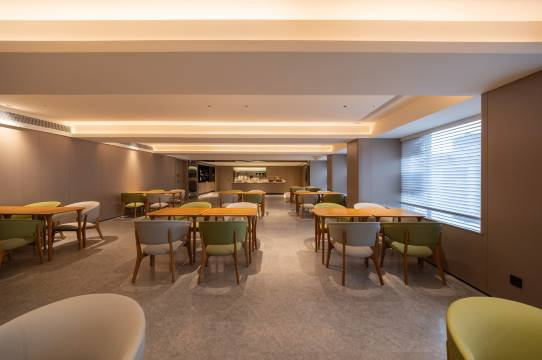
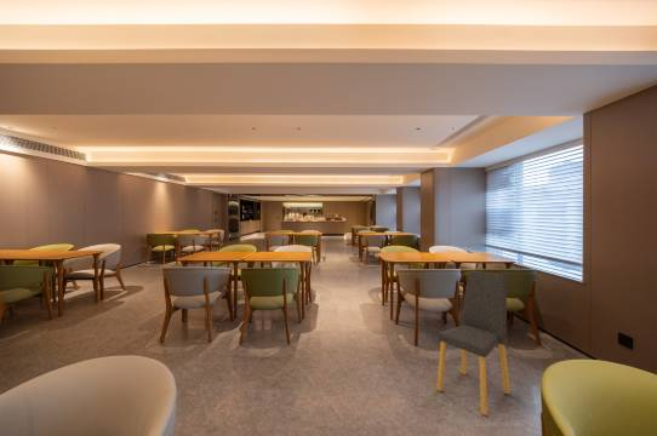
+ dining chair (474, 333)
